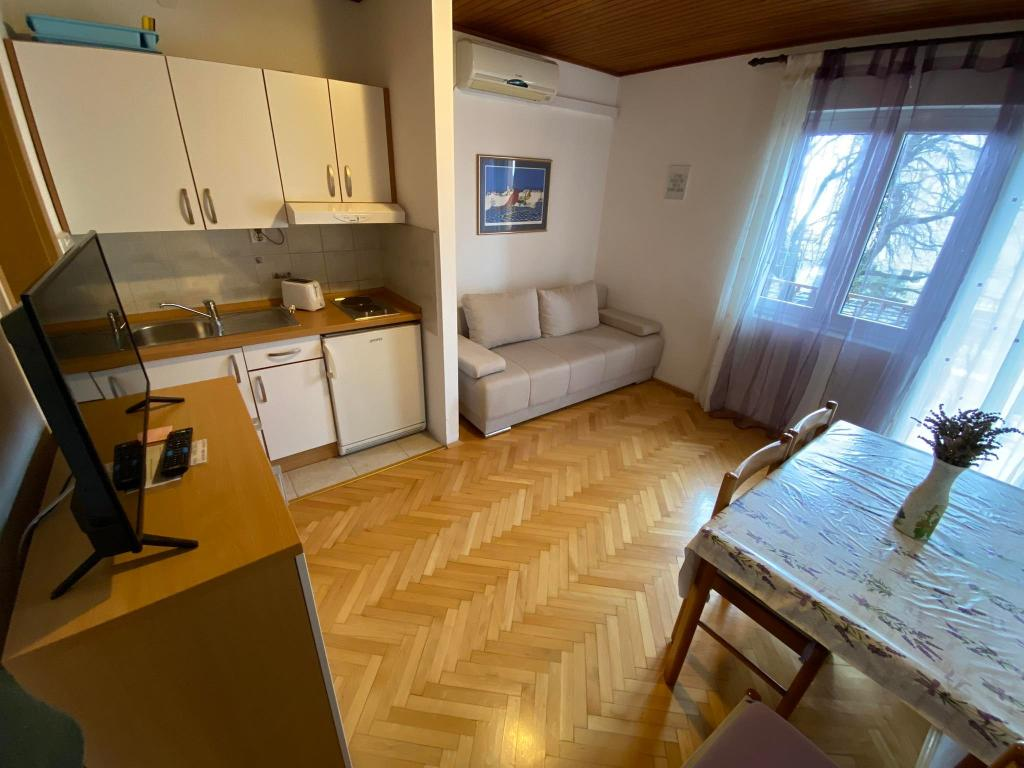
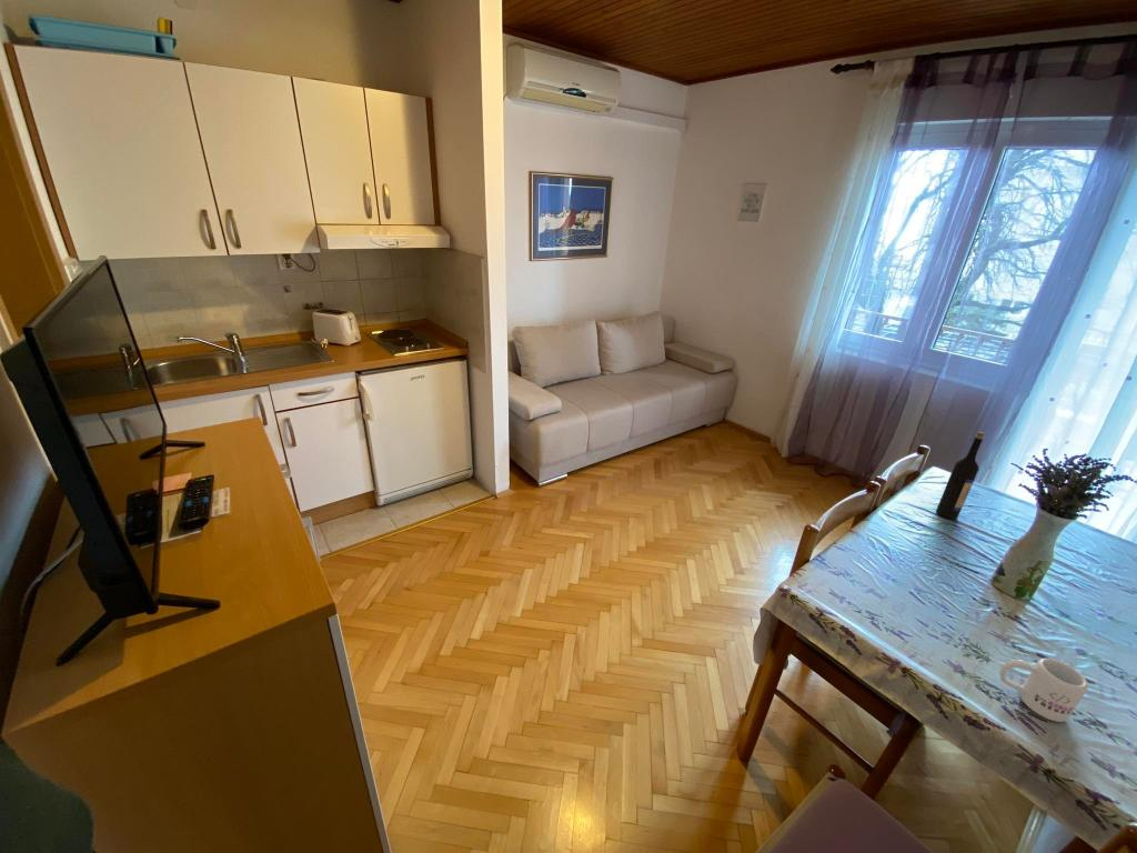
+ wine bottle (963, 474)
+ mug (1037, 683)
